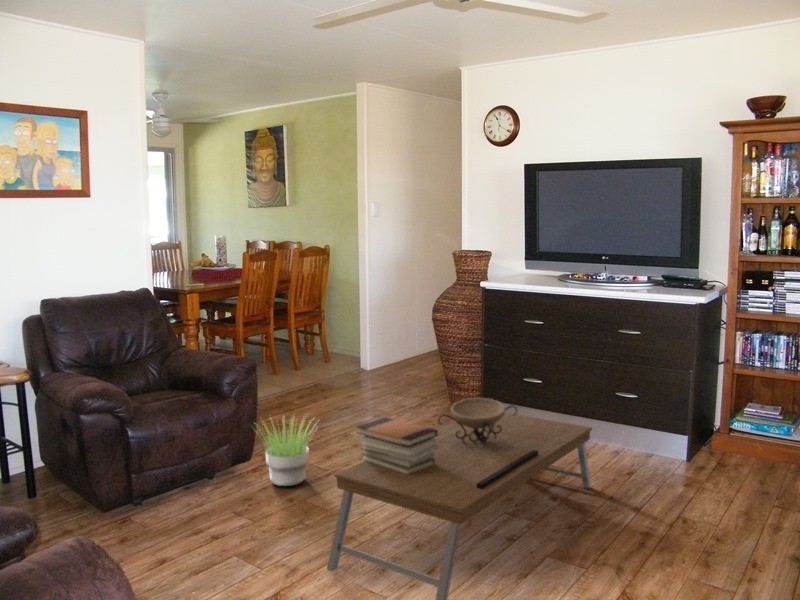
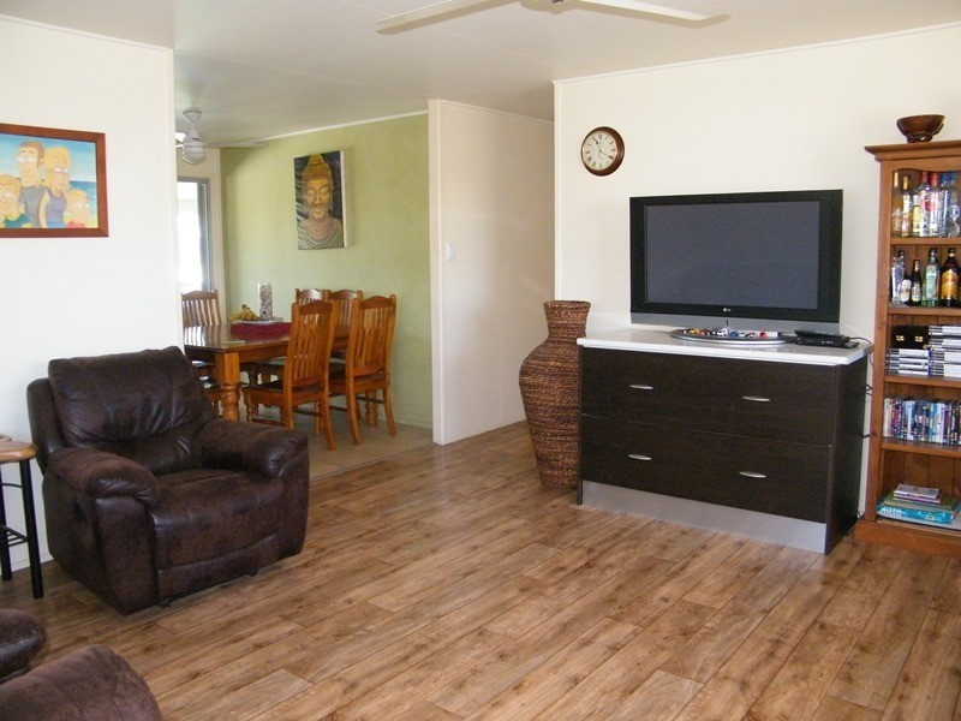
- potted plant (286, 452)
- decorative bowl (479, 420)
- coffee table (475, 484)
- book stack (397, 440)
